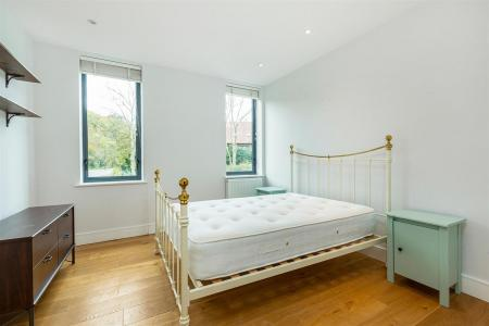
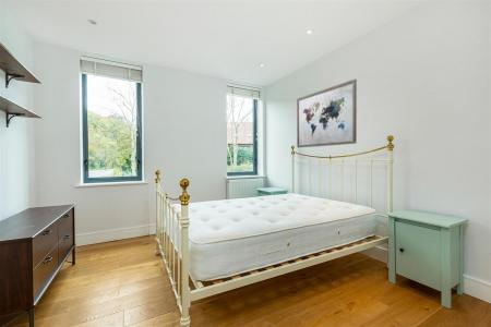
+ wall art (322, 118)
